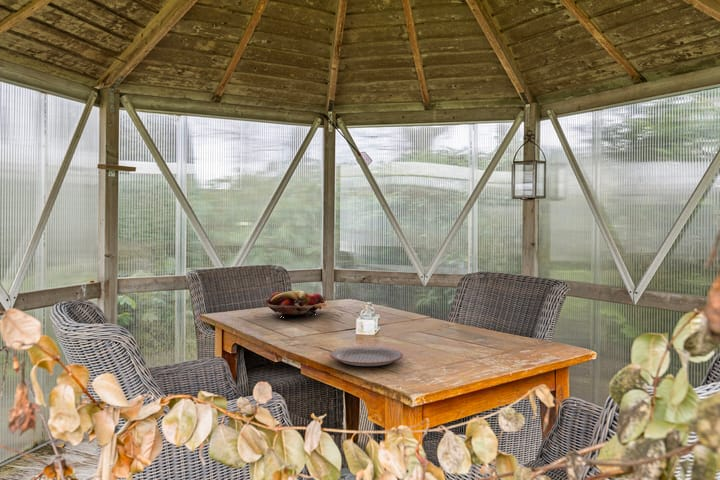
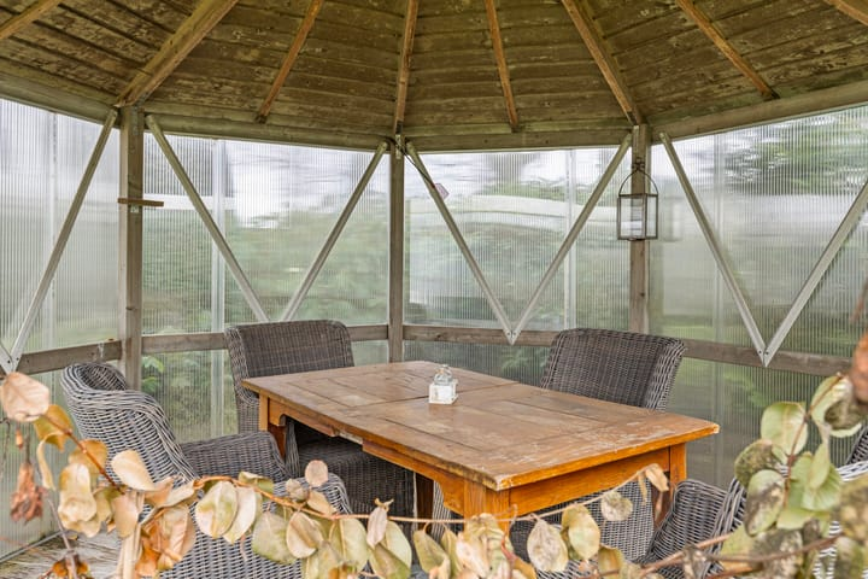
- plate (366, 356)
- fruit basket (296, 302)
